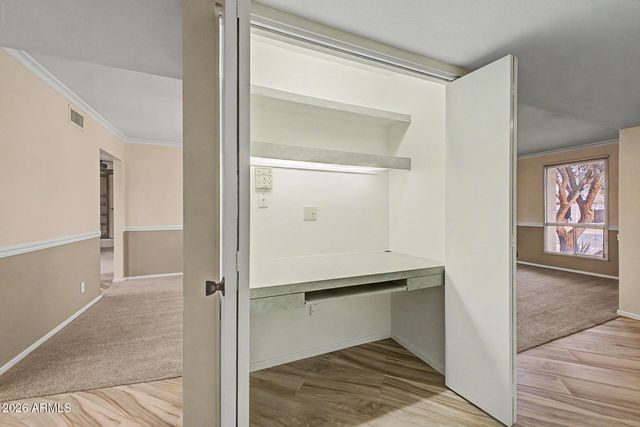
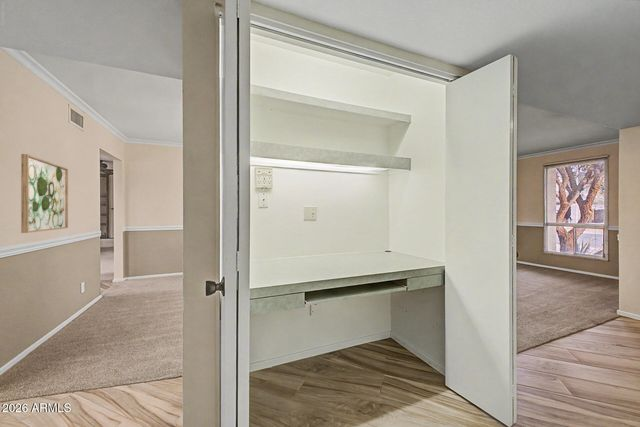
+ wall art (49, 196)
